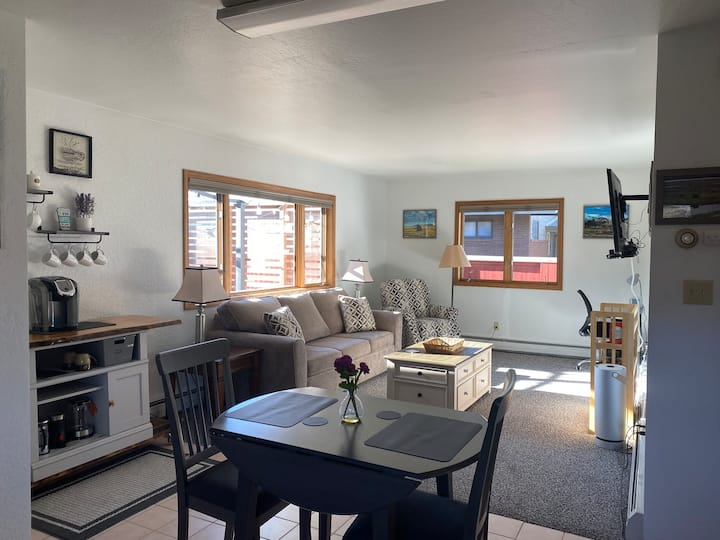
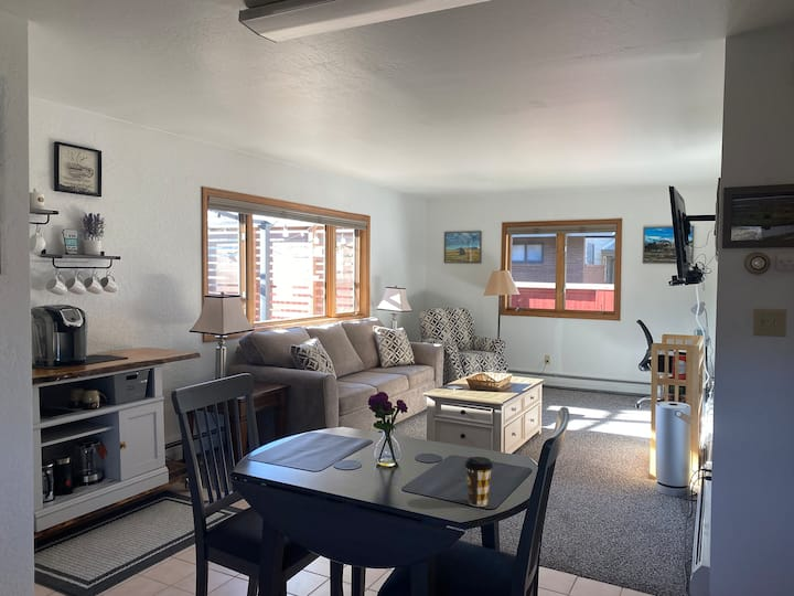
+ coffee cup (478, 481)
